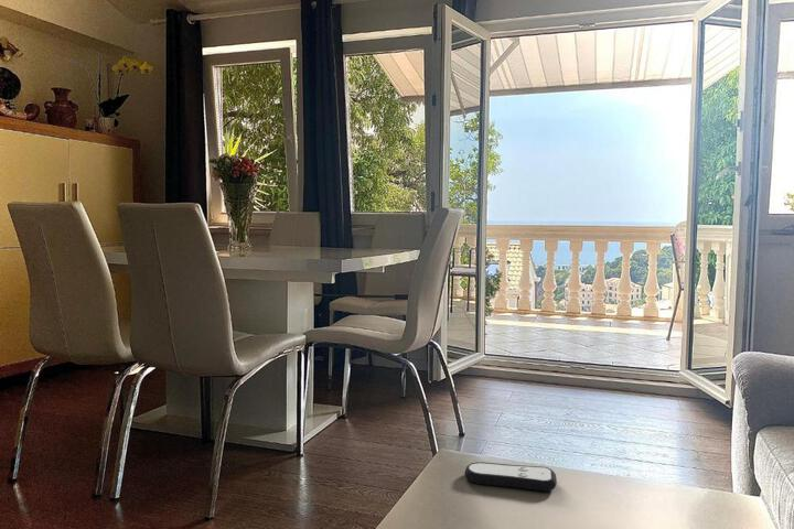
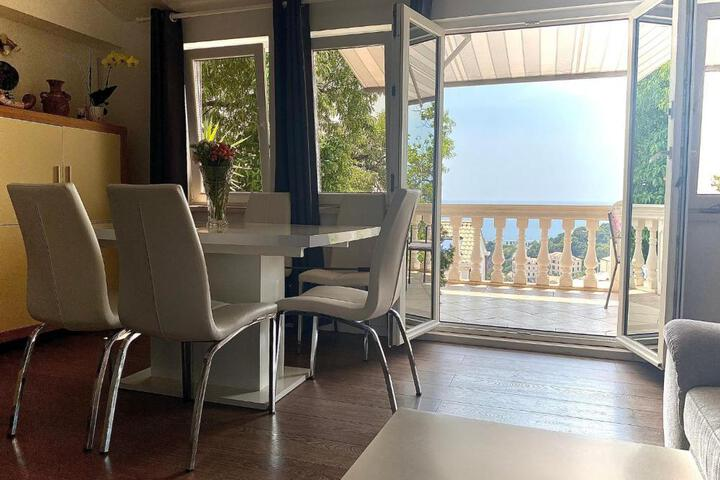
- remote control (509, 475)
